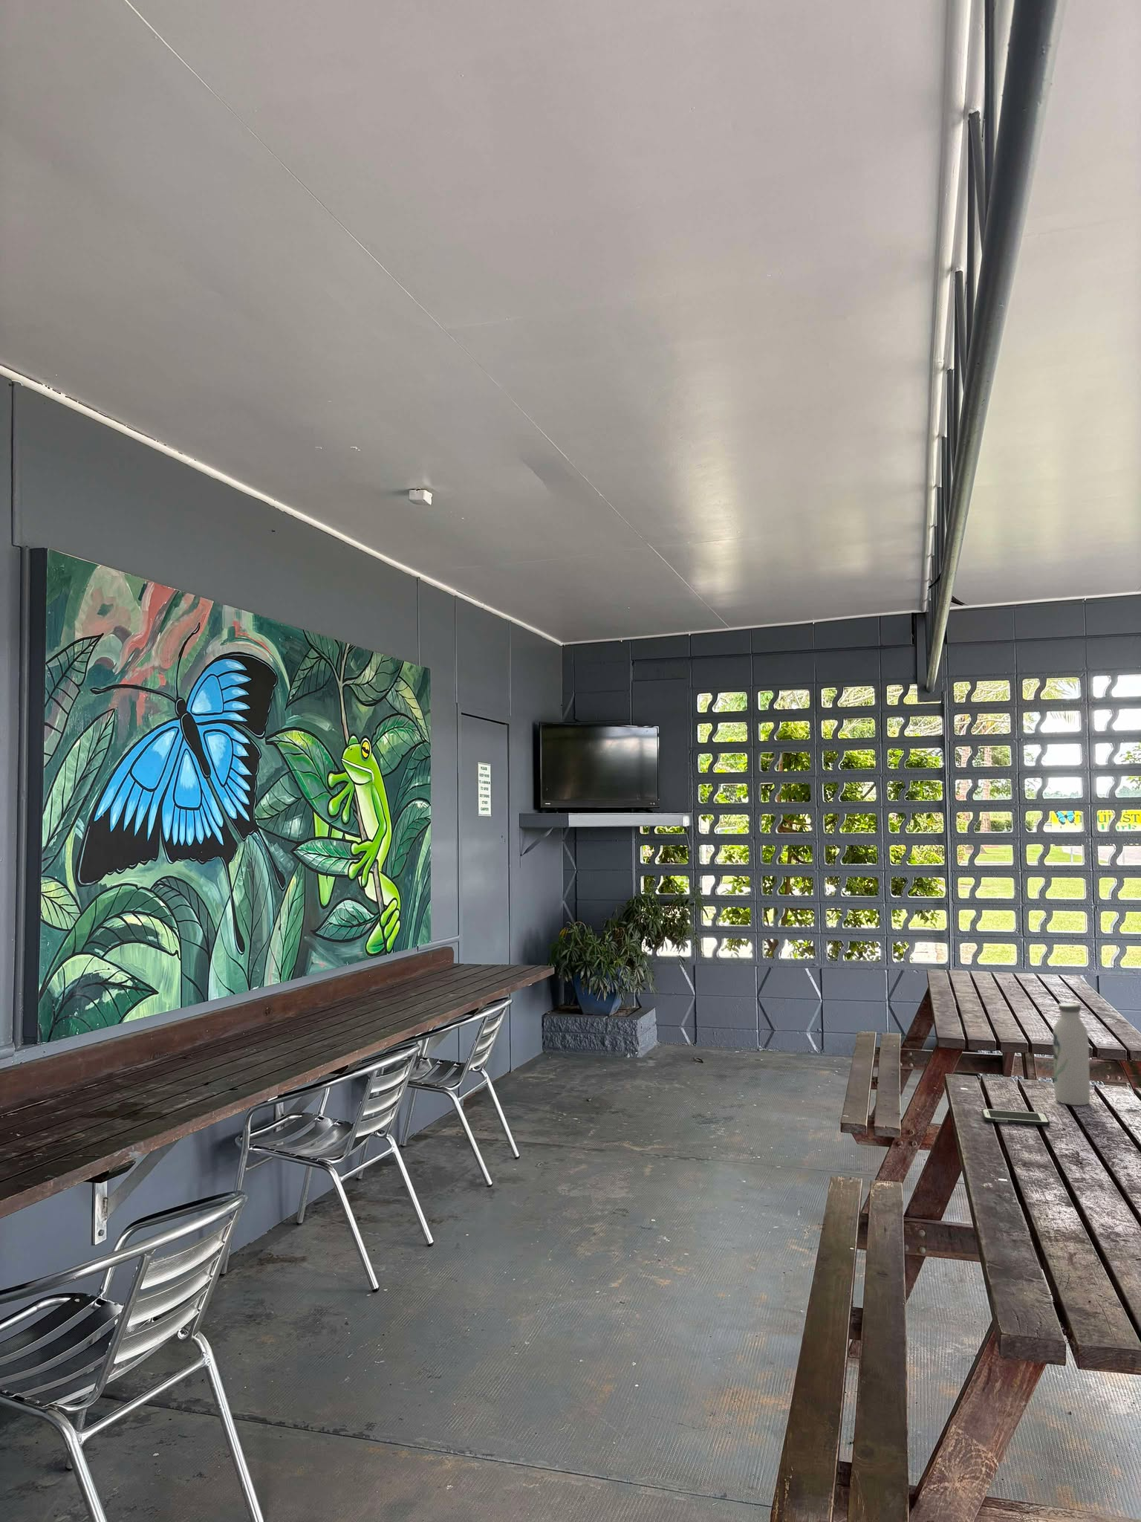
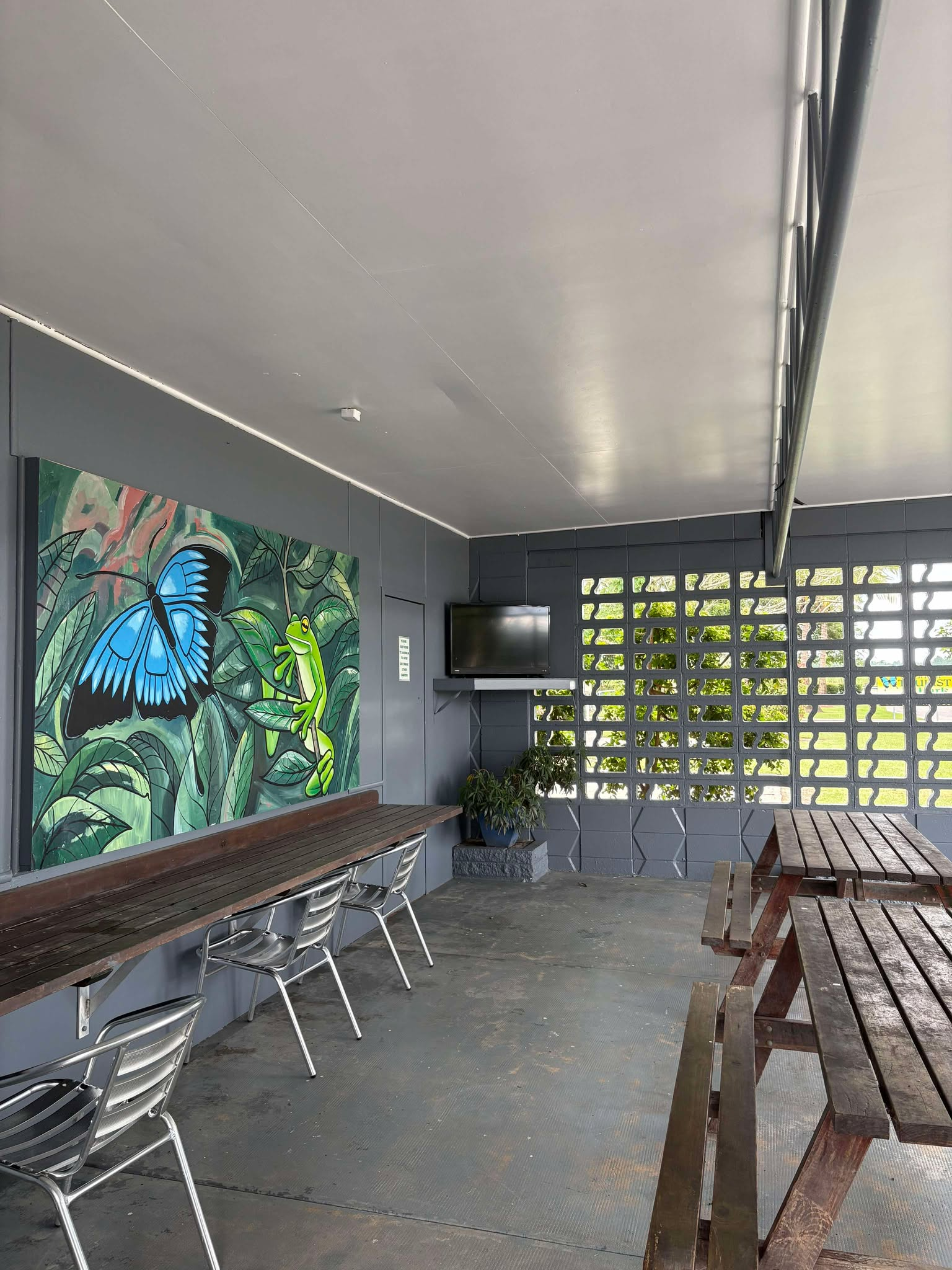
- cell phone (1015, 1117)
- water bottle (1070, 1052)
